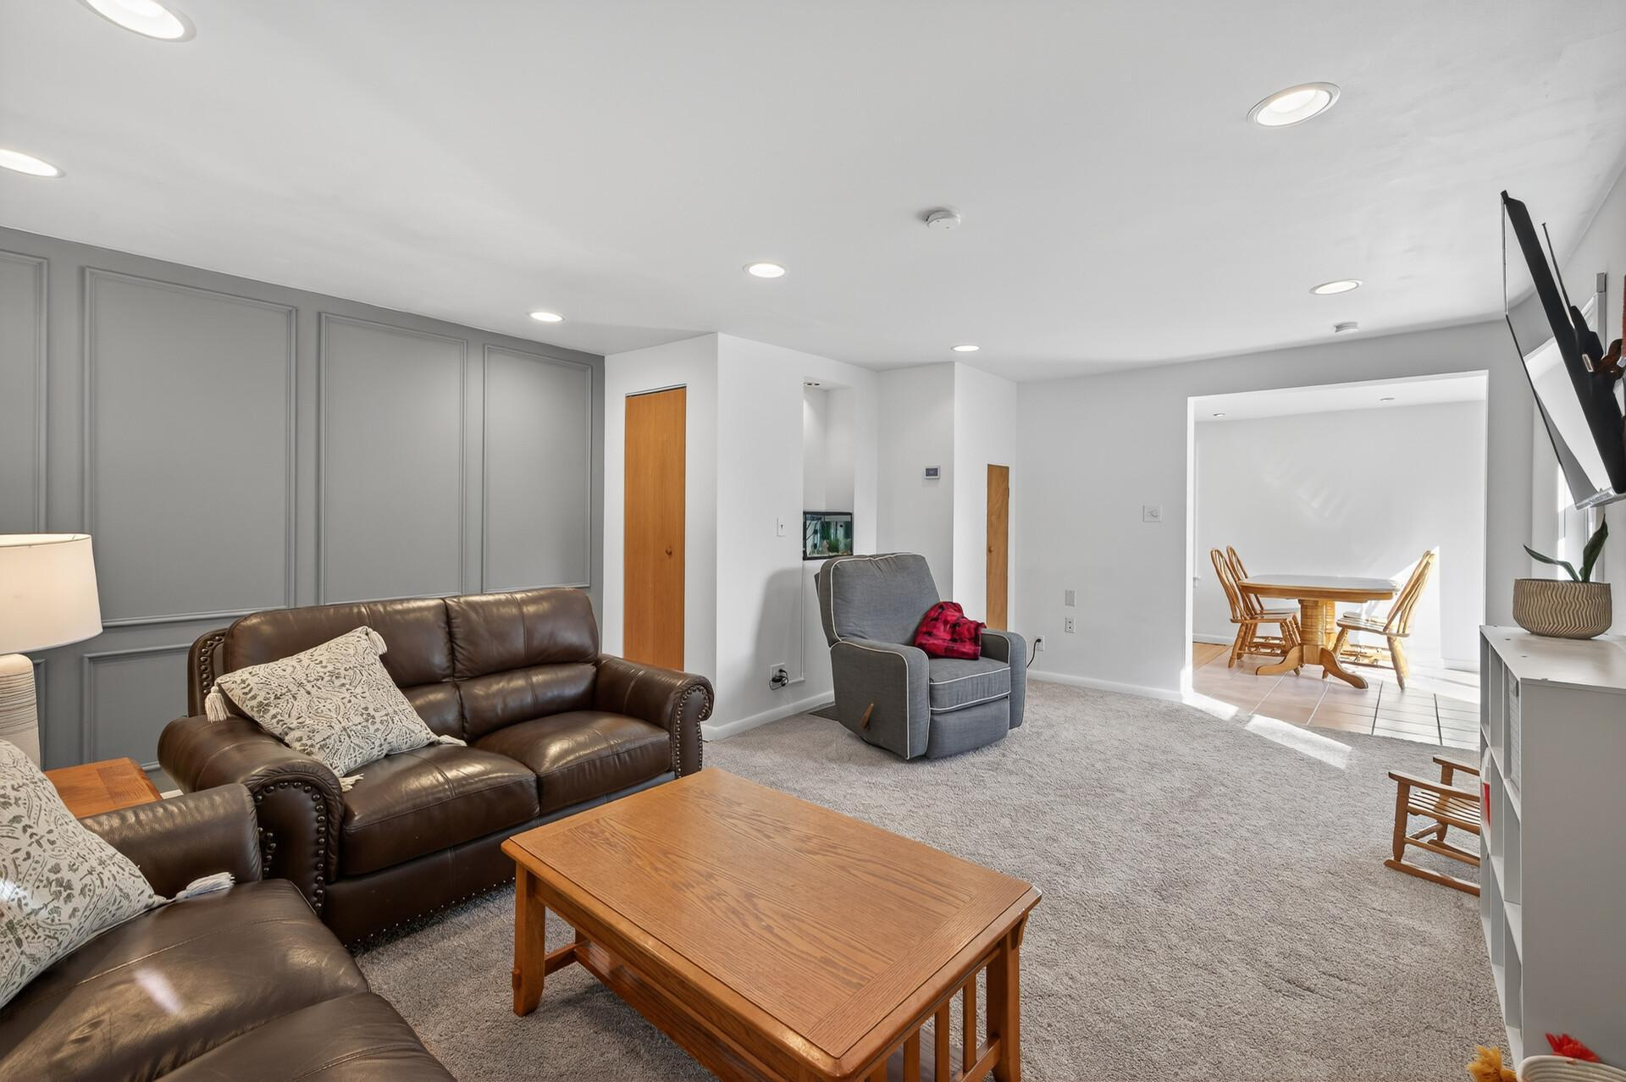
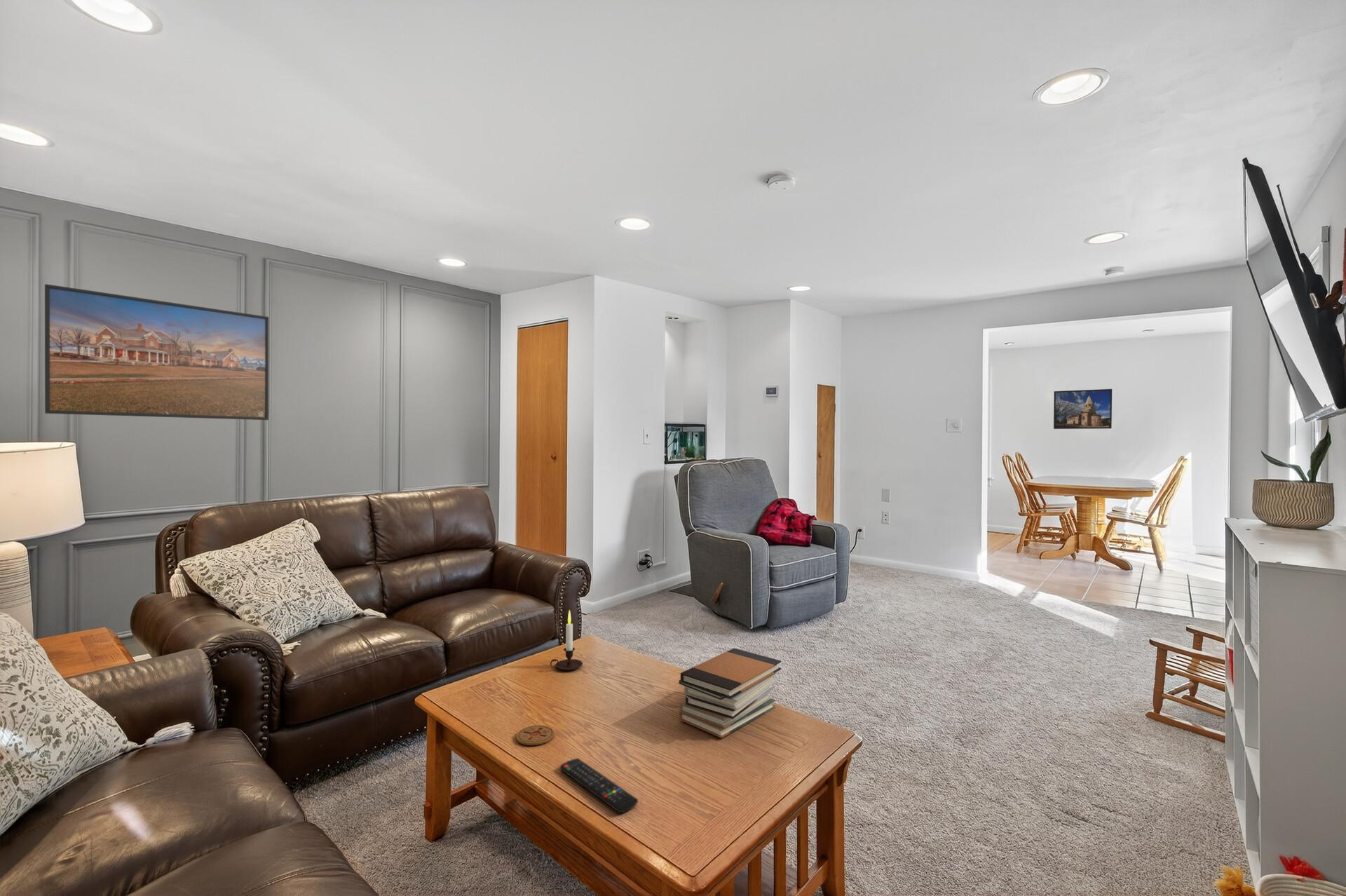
+ remote control (596, 784)
+ candle (566, 639)
+ coaster (535, 735)
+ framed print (1082, 409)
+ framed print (169, 360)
+ book stack (730, 689)
